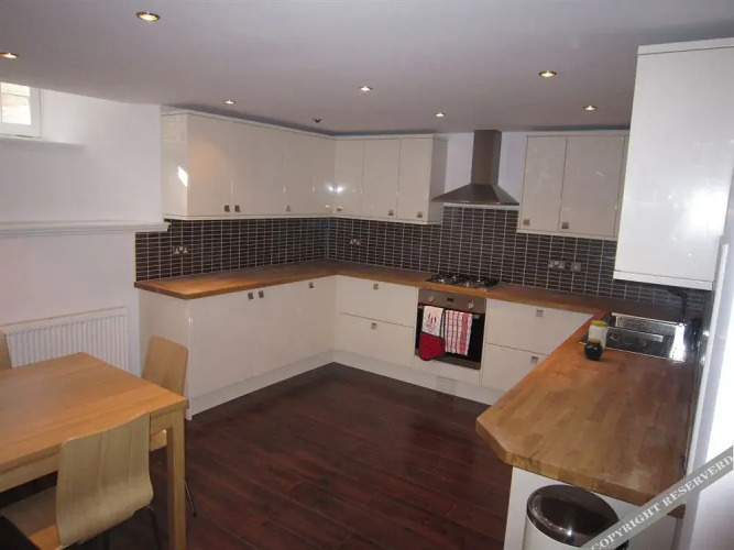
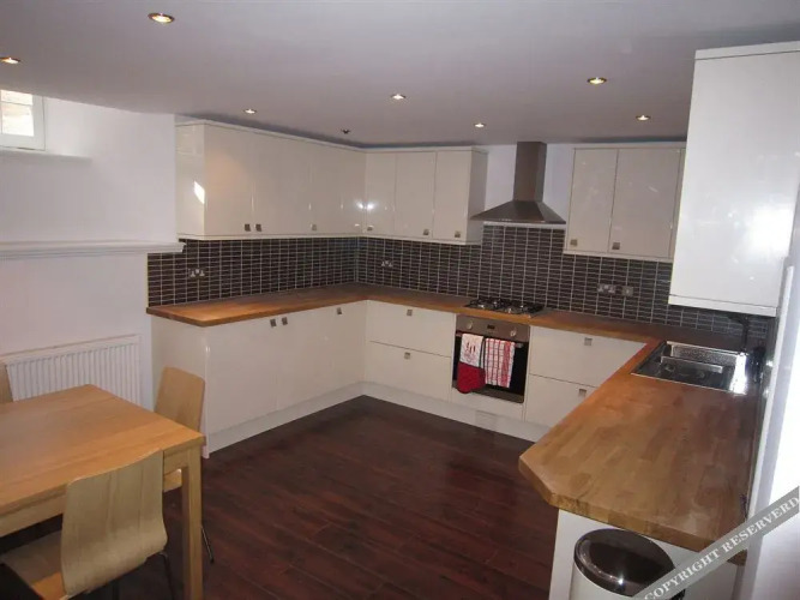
- jar (593, 349)
- jar (596, 334)
